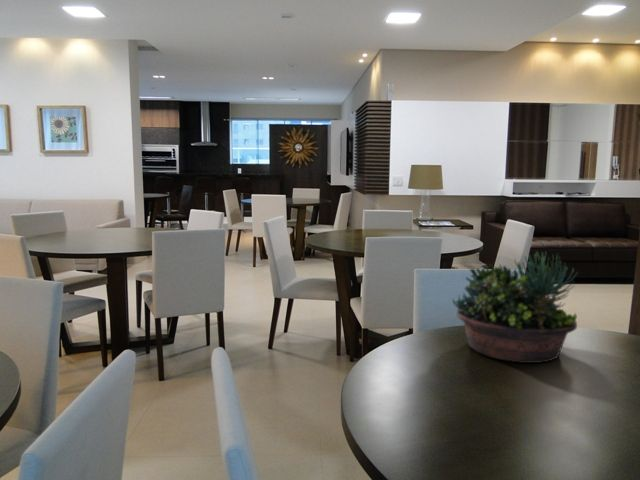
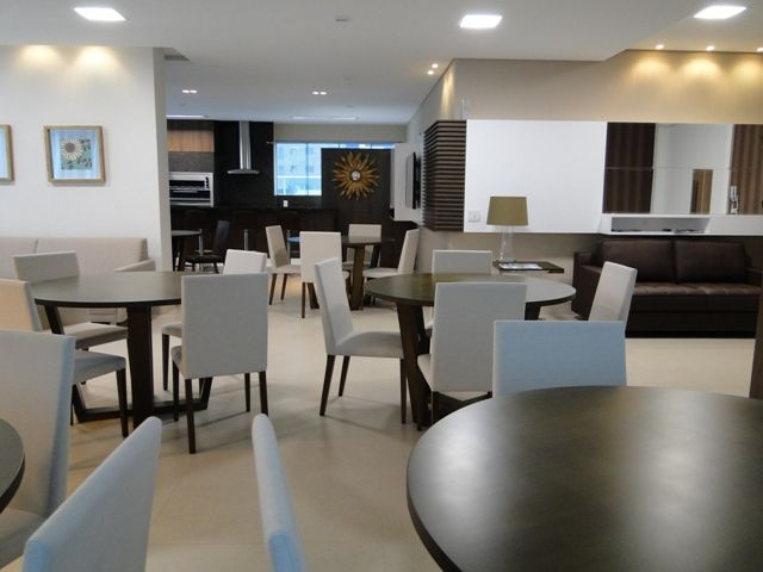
- succulent planter (514, 298)
